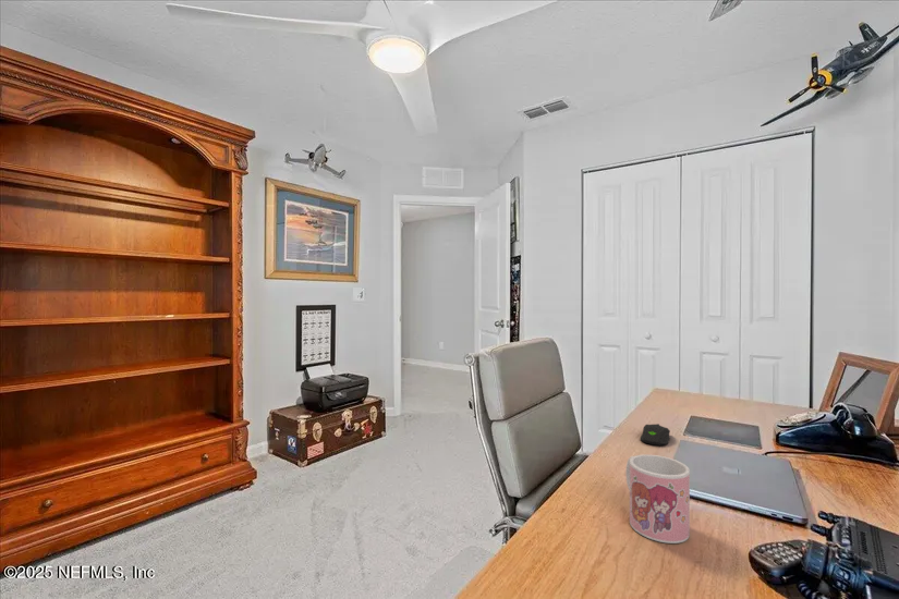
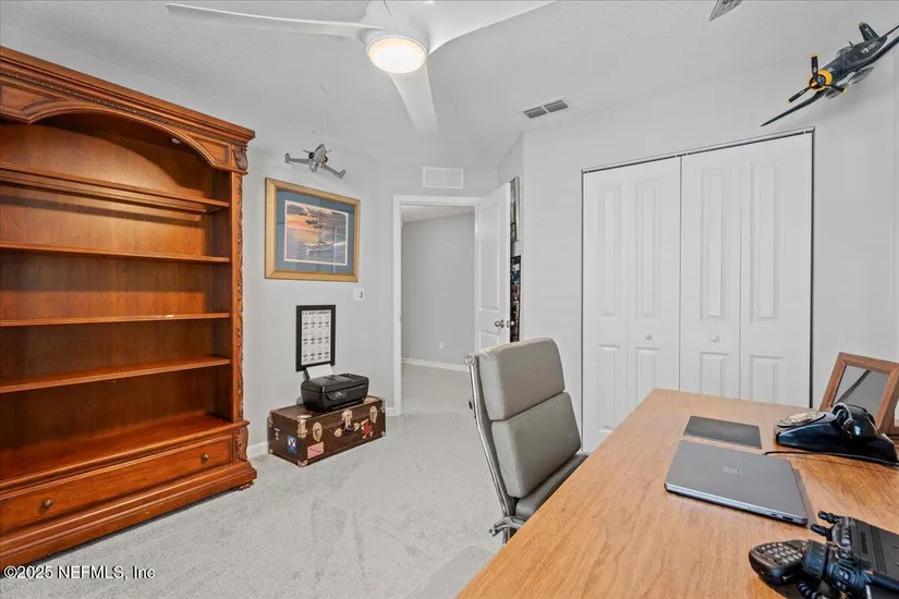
- computer mouse (655, 431)
- mug (652, 491)
